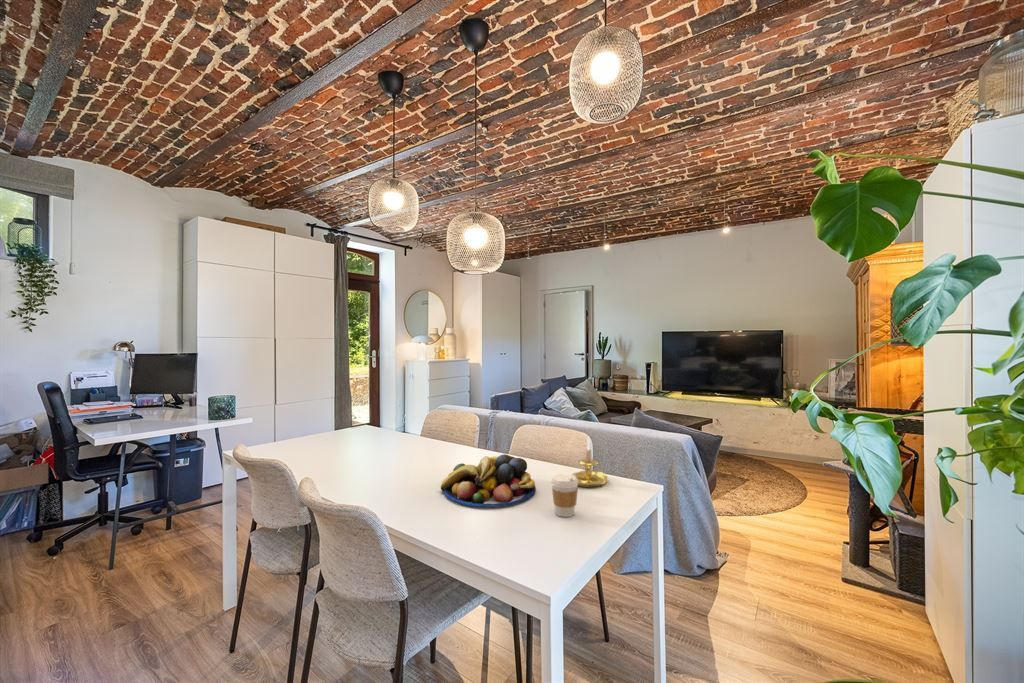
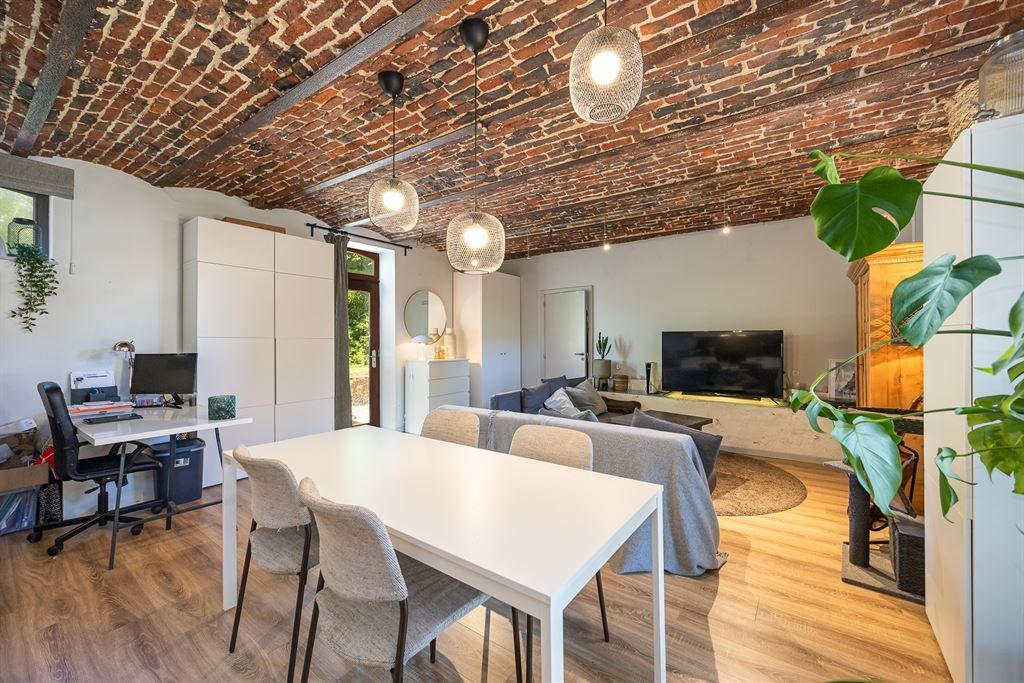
- candle holder (586, 460)
- fruit bowl (489, 473)
- coffee cup (564, 494)
